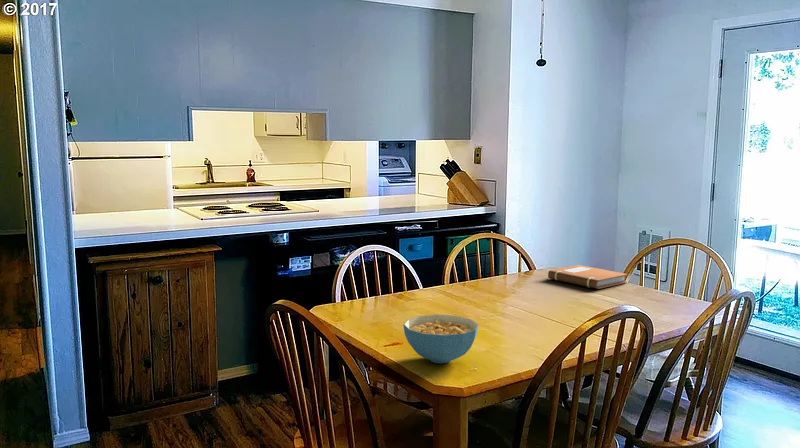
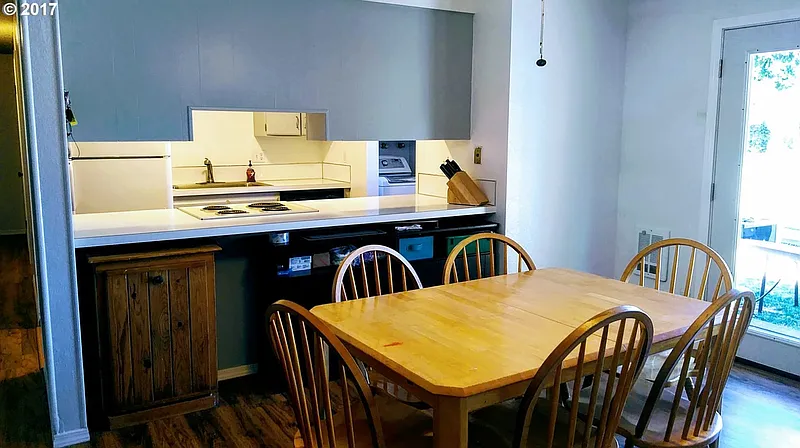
- notebook (585, 276)
- cereal bowl (440, 342)
